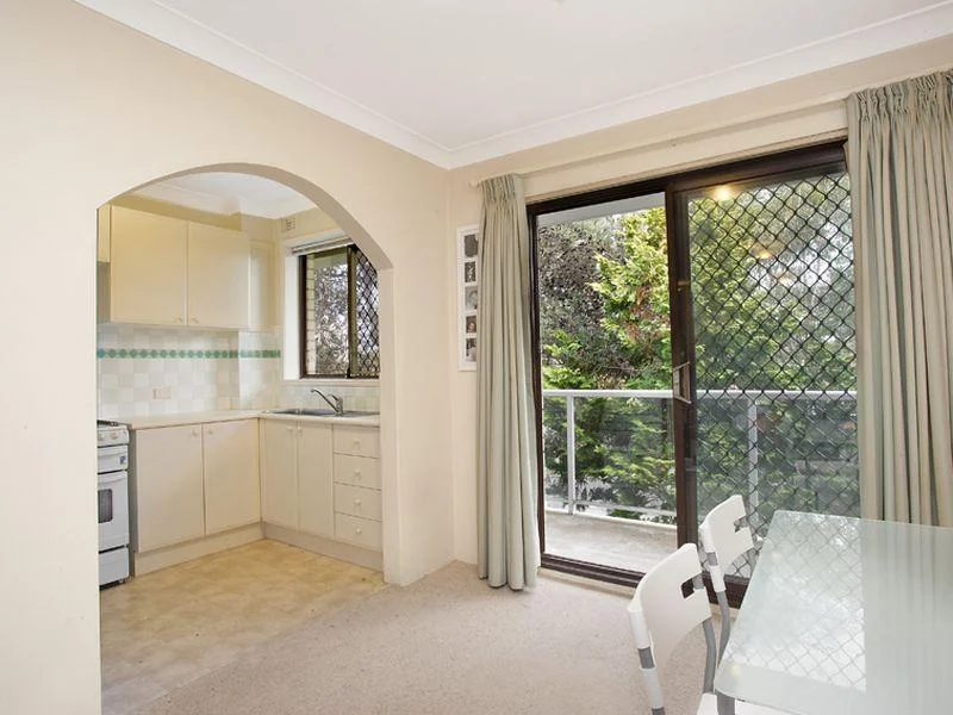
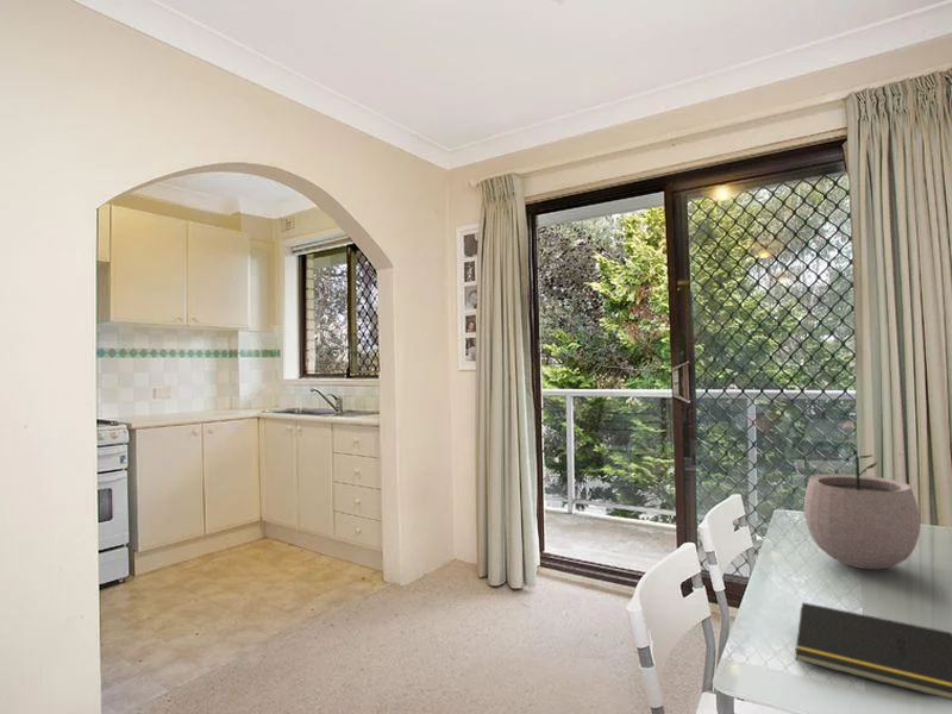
+ notepad (873, 646)
+ plant pot (858, 505)
